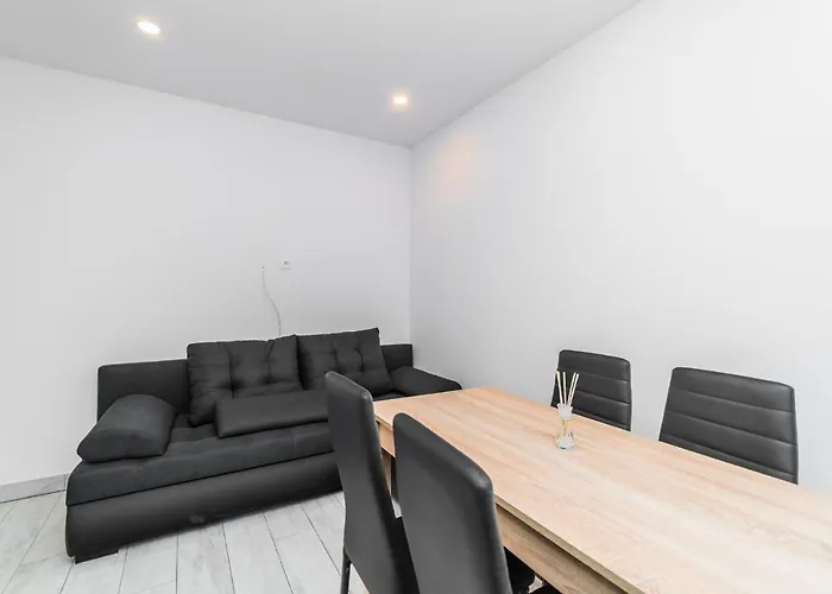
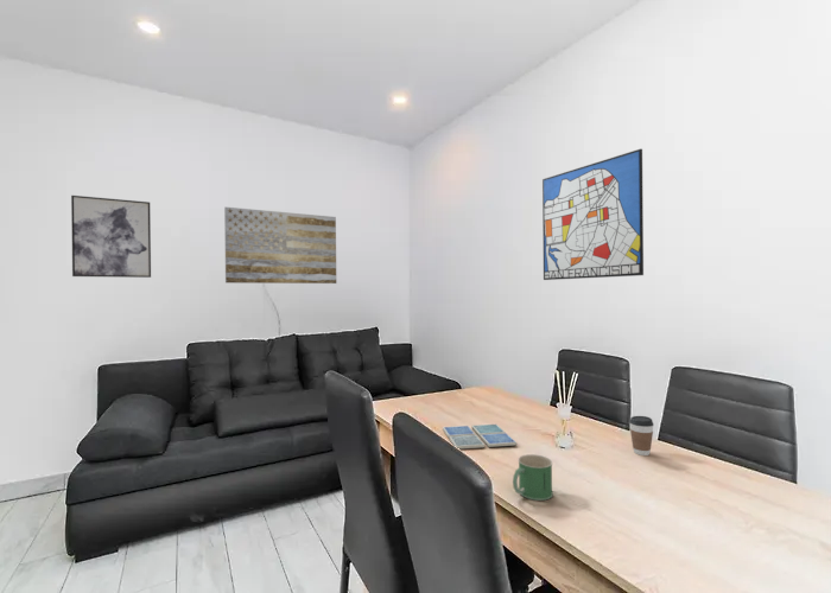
+ wall art (586, 222)
+ wall art (284, 247)
+ mug (531, 477)
+ wall art (113, 237)
+ drink coaster (476, 435)
+ coffee cup (641, 435)
